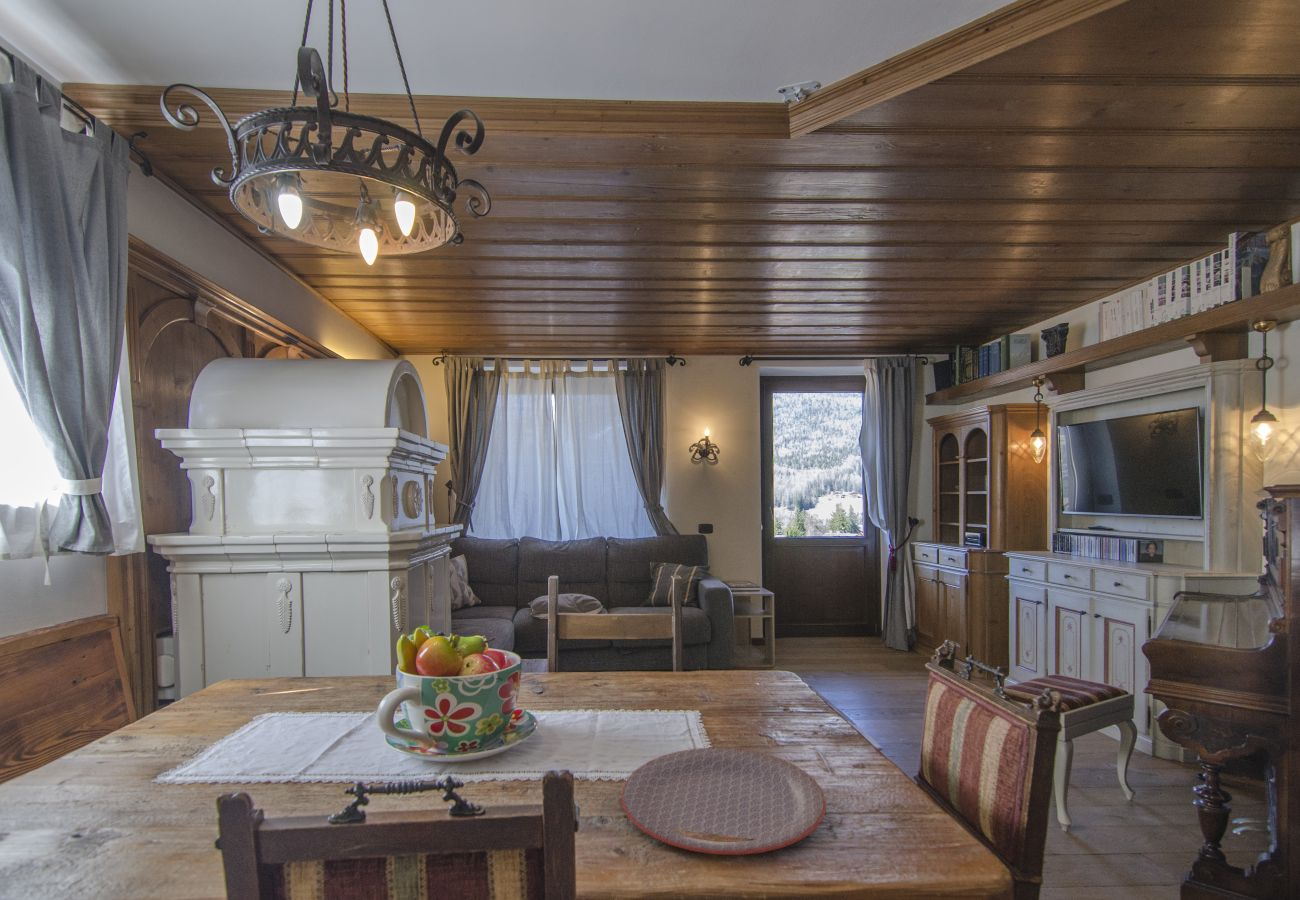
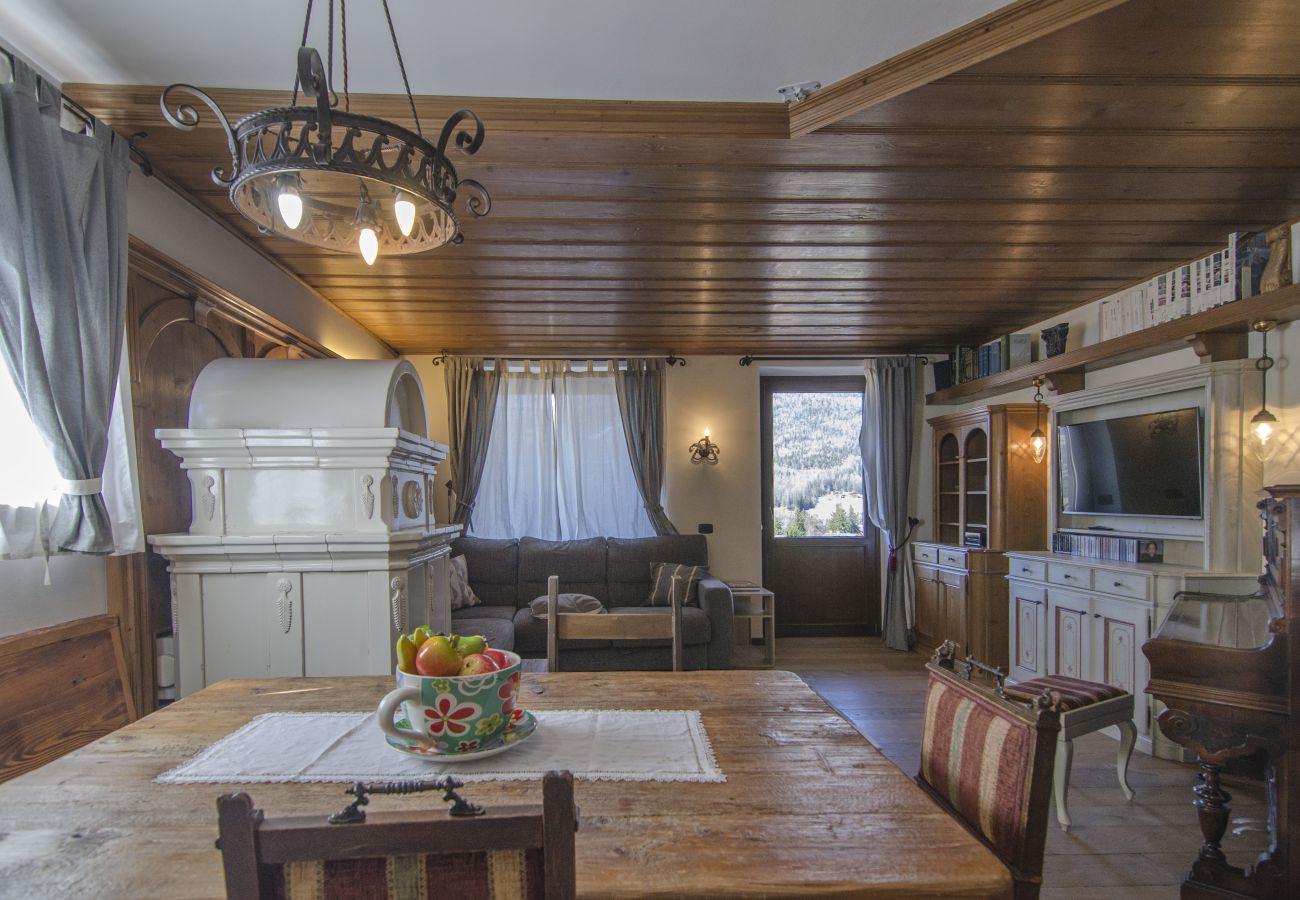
- plate (722, 800)
